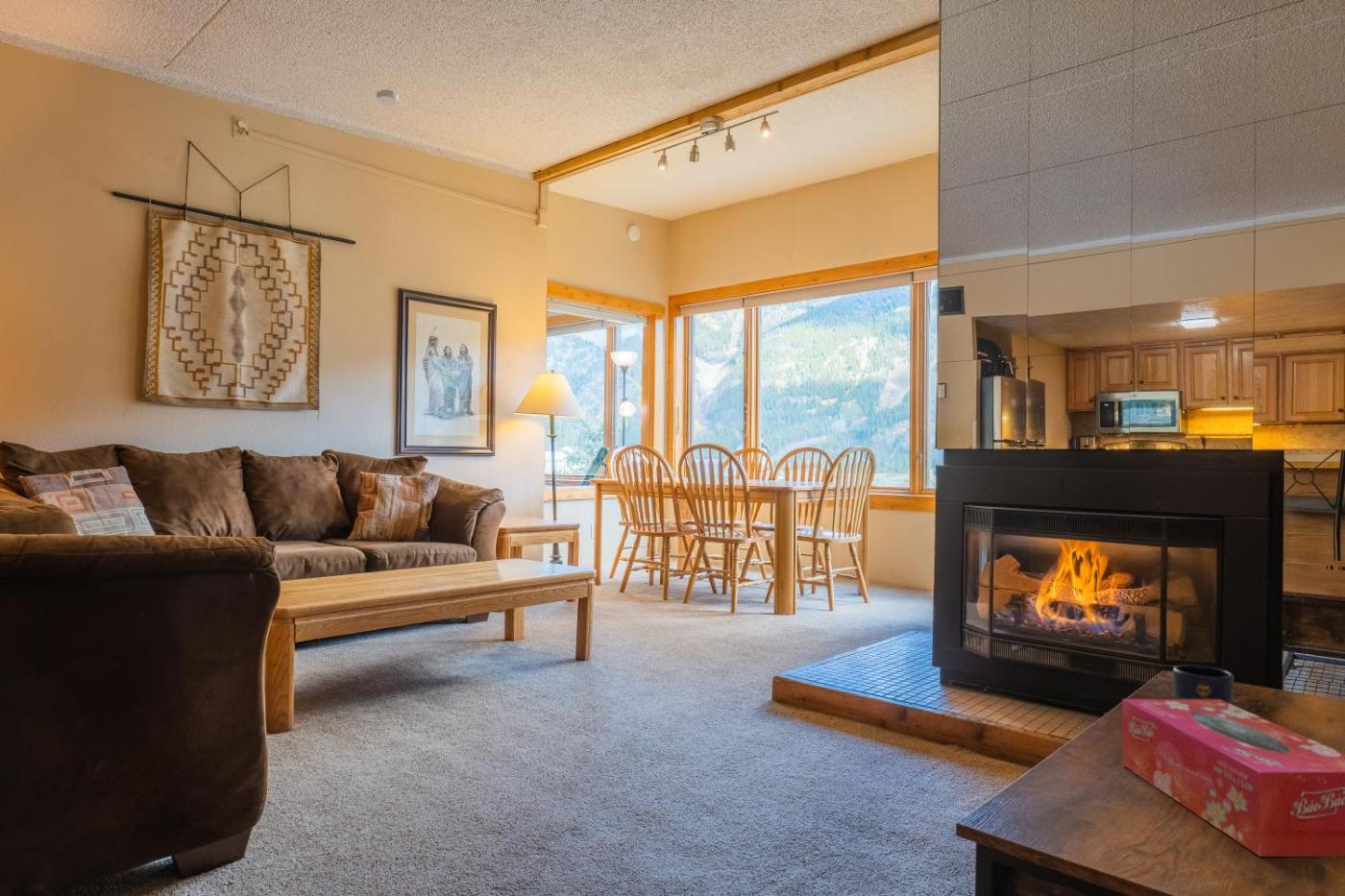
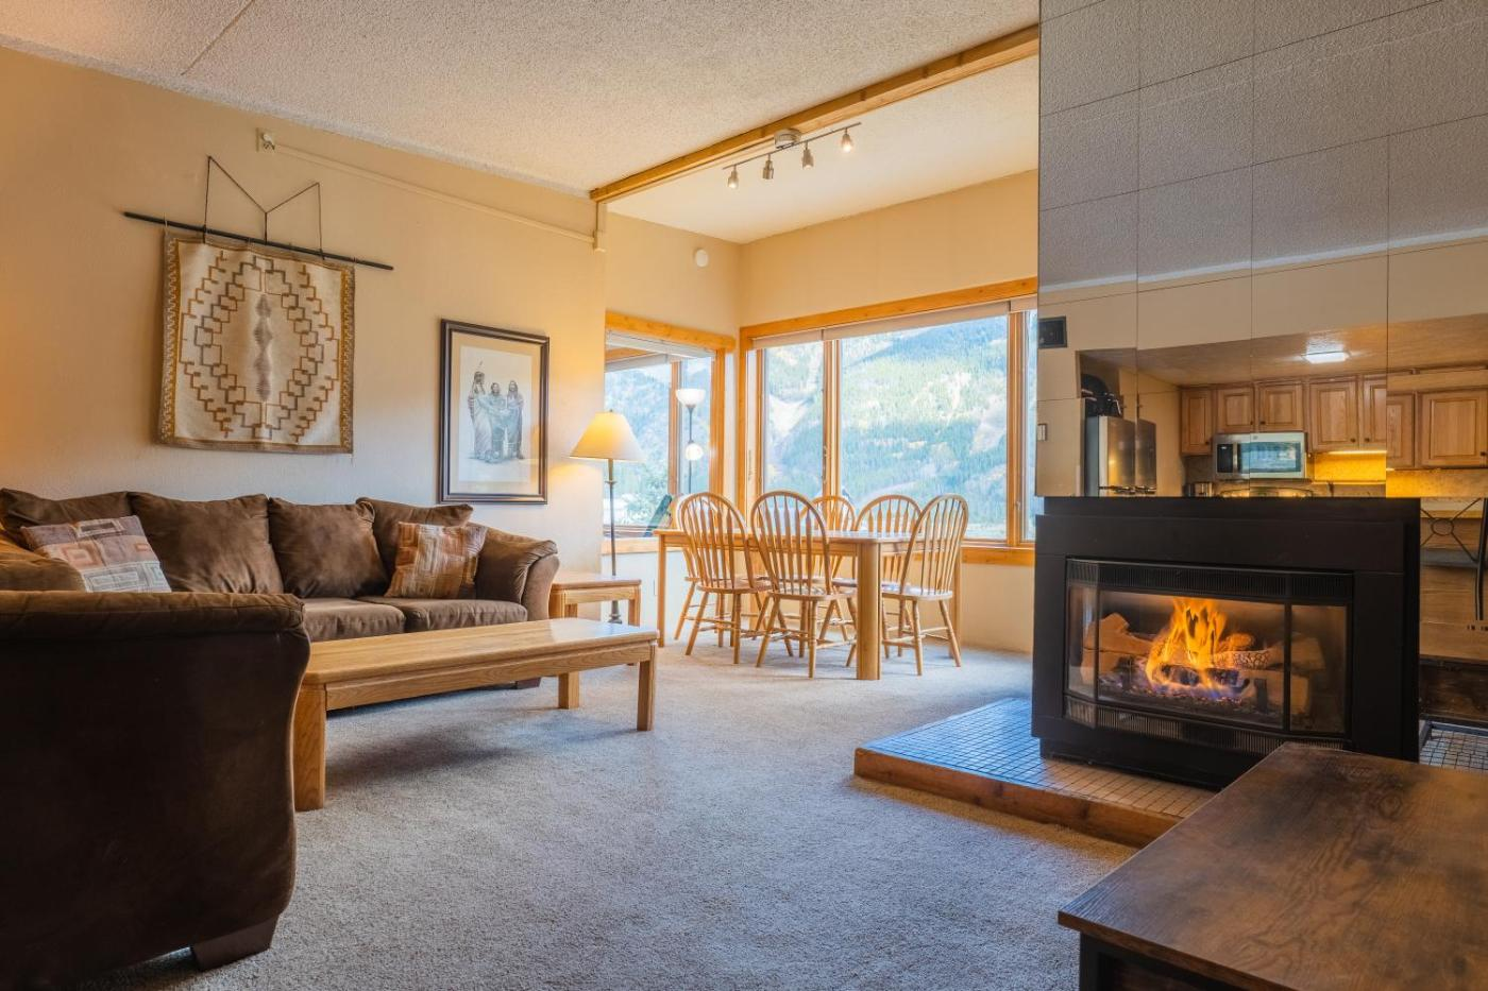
- mug (1202, 686)
- tissue box (1236, 767)
- smoke detector (387, 95)
